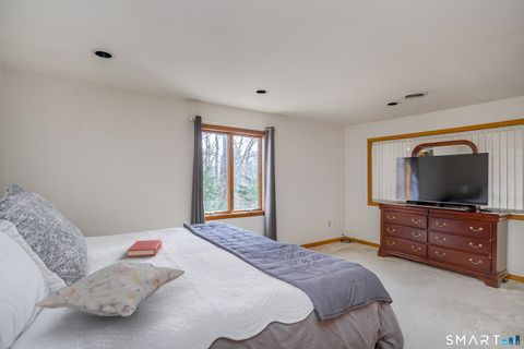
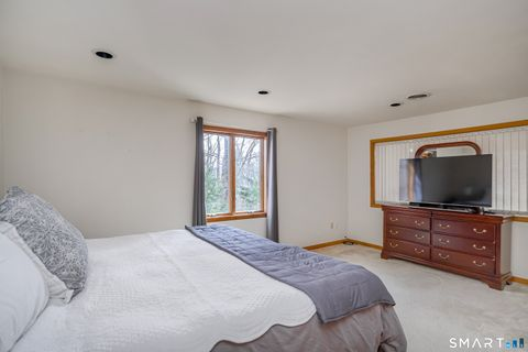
- decorative pillow (119, 286)
- hardback book (145, 248)
